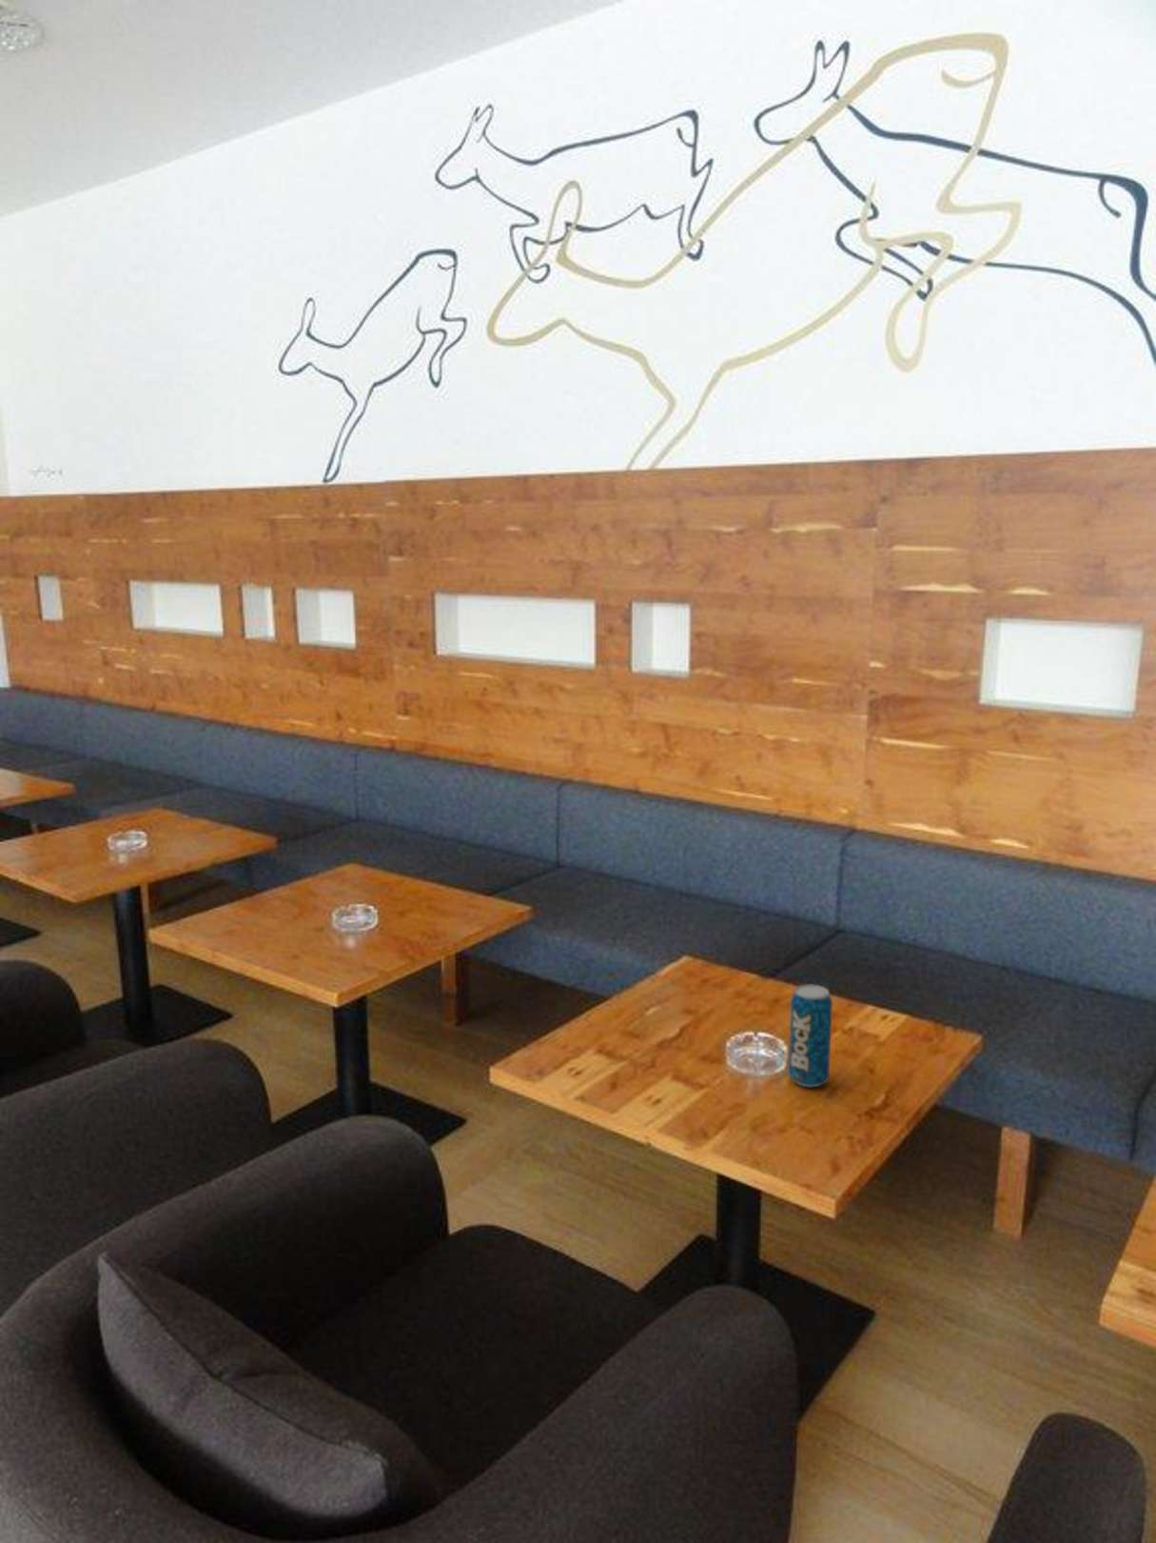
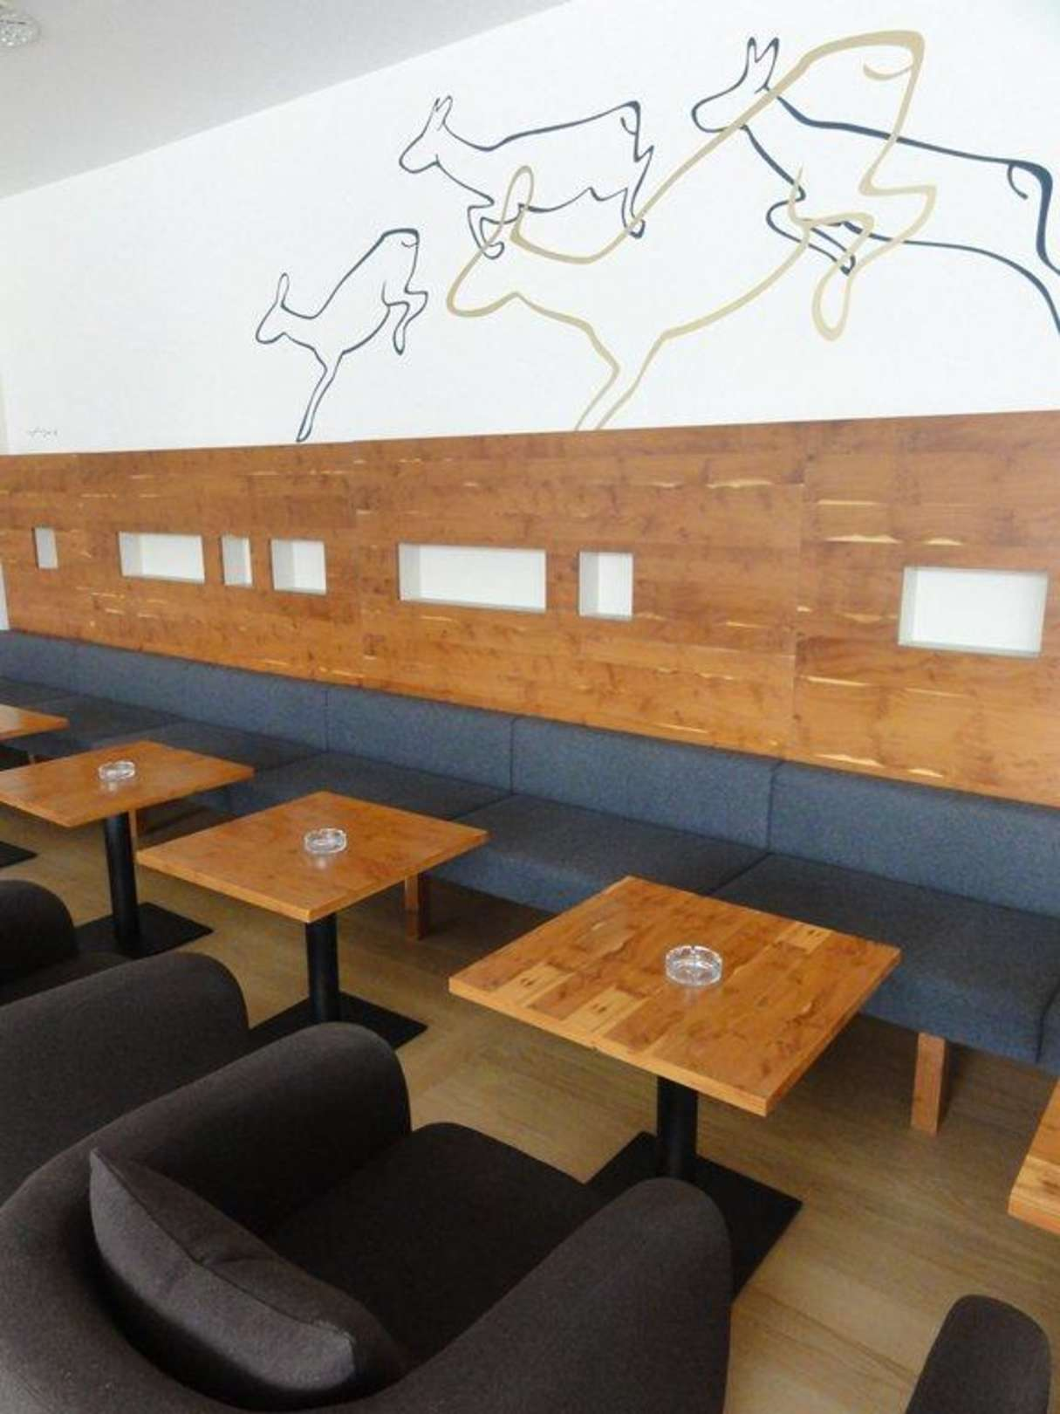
- beverage can (810, 1035)
